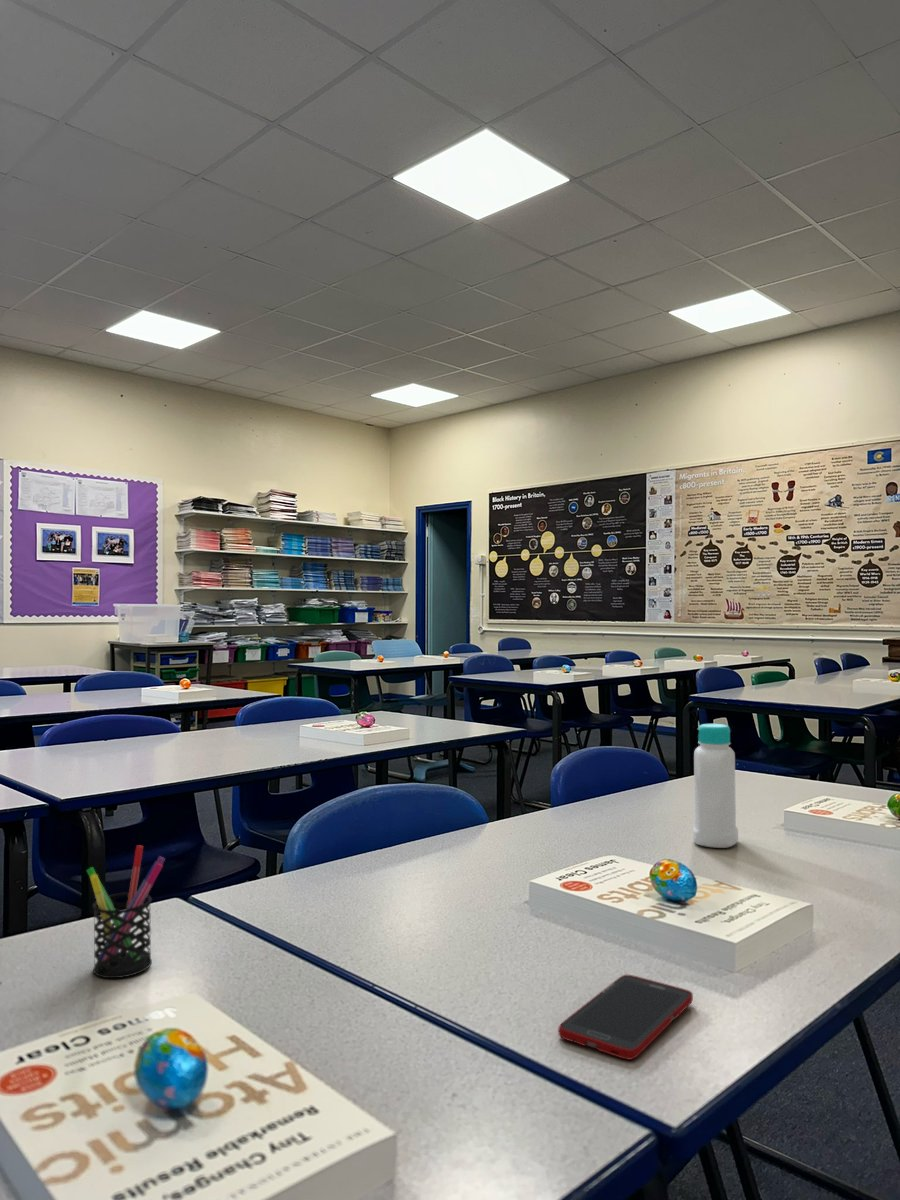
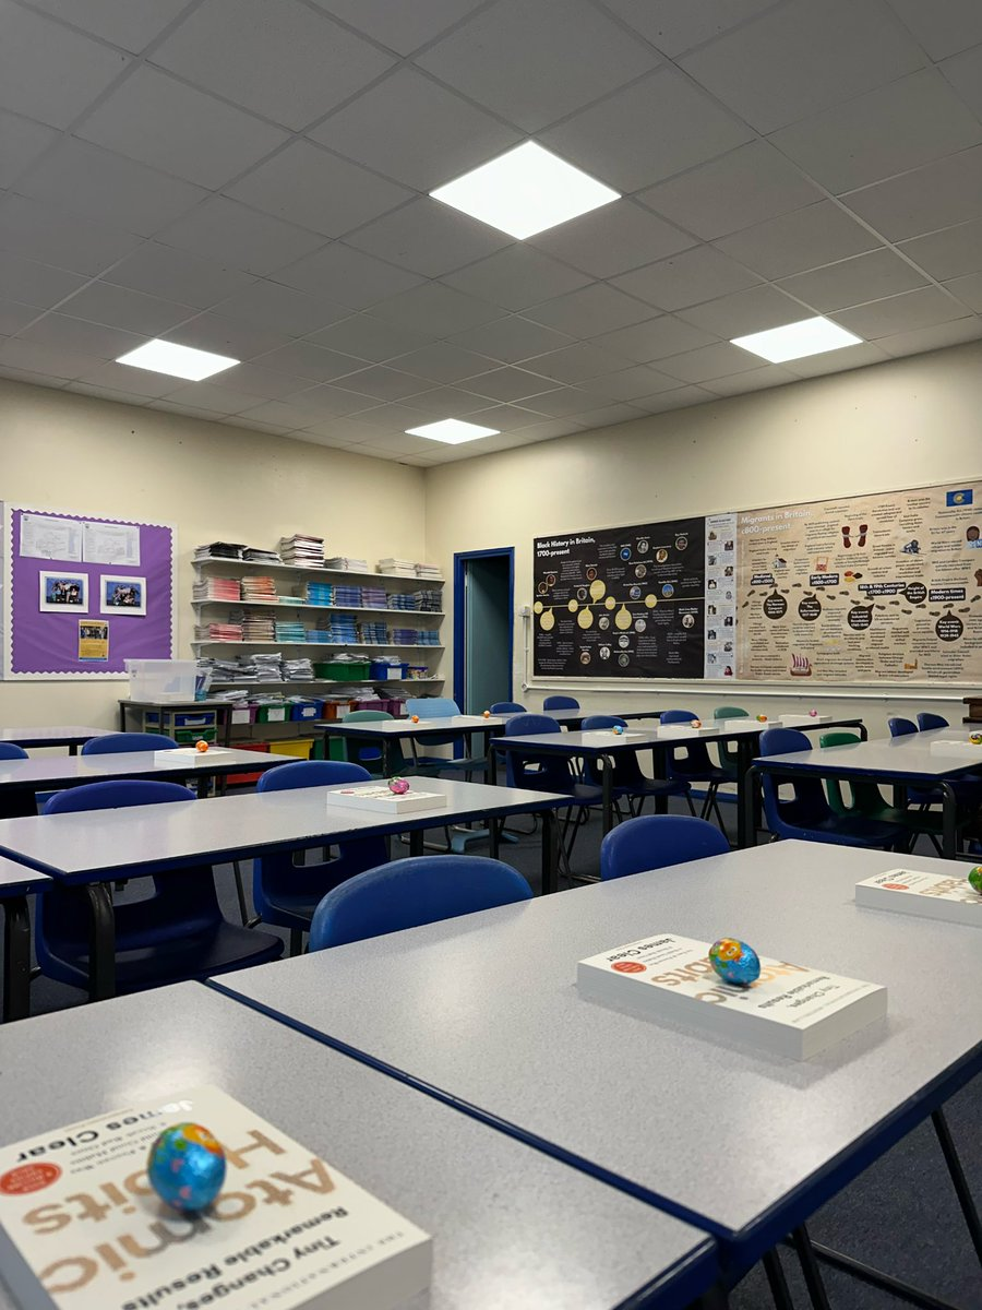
- pen holder (119, 908)
- cell phone (628, 1013)
- bottle (714, 783)
